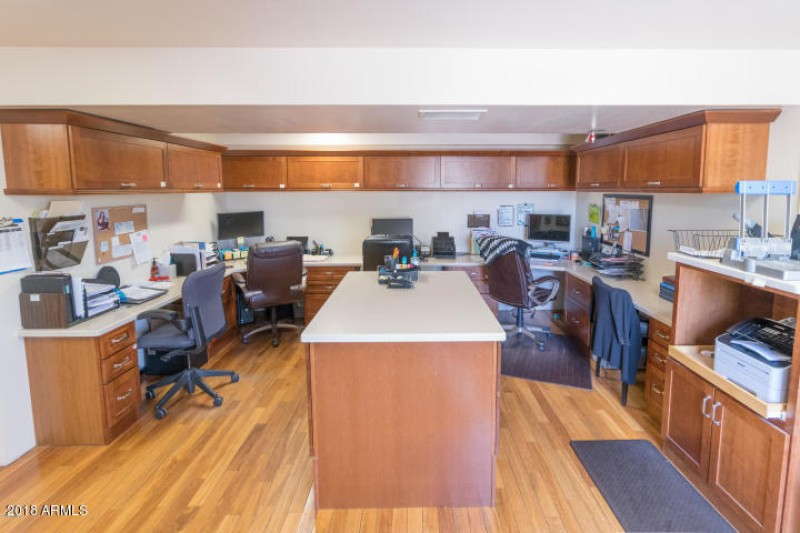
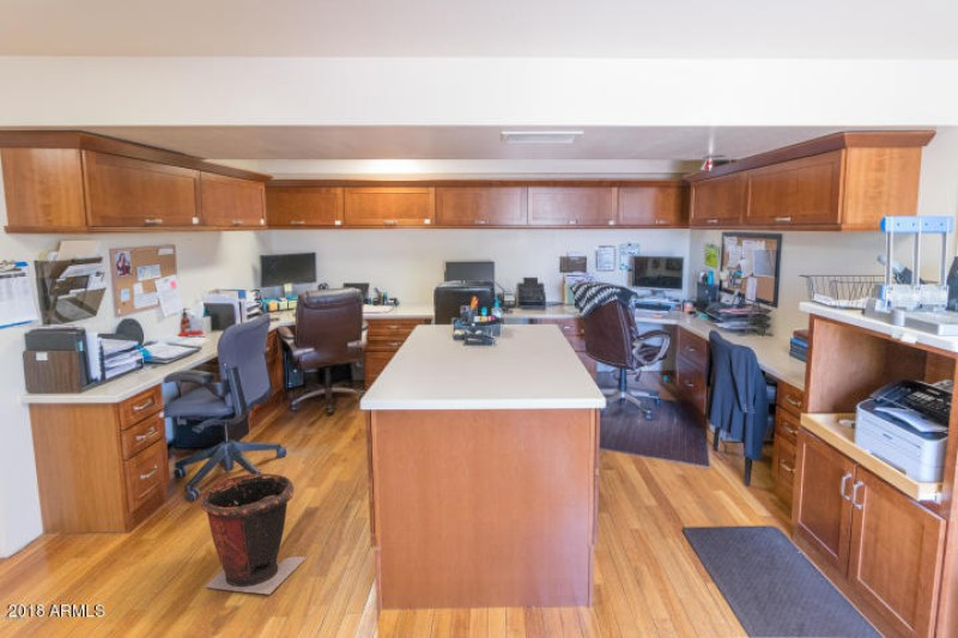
+ waste bin (249, 529)
